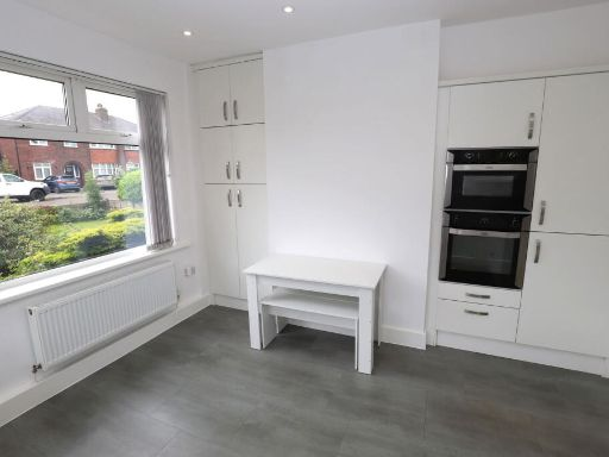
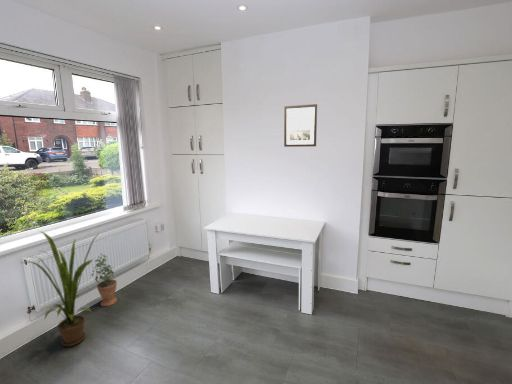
+ wall art (300, 126)
+ house plant (60, 291)
+ potted plant (103, 279)
